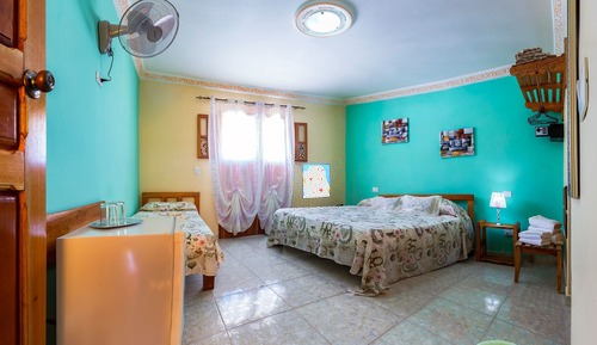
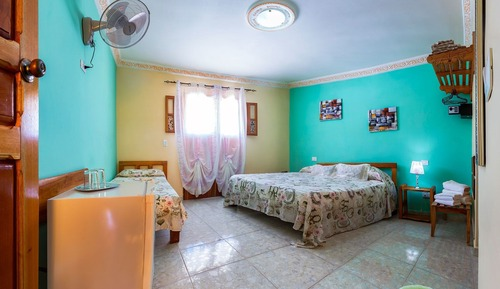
- wall art (316, 180)
